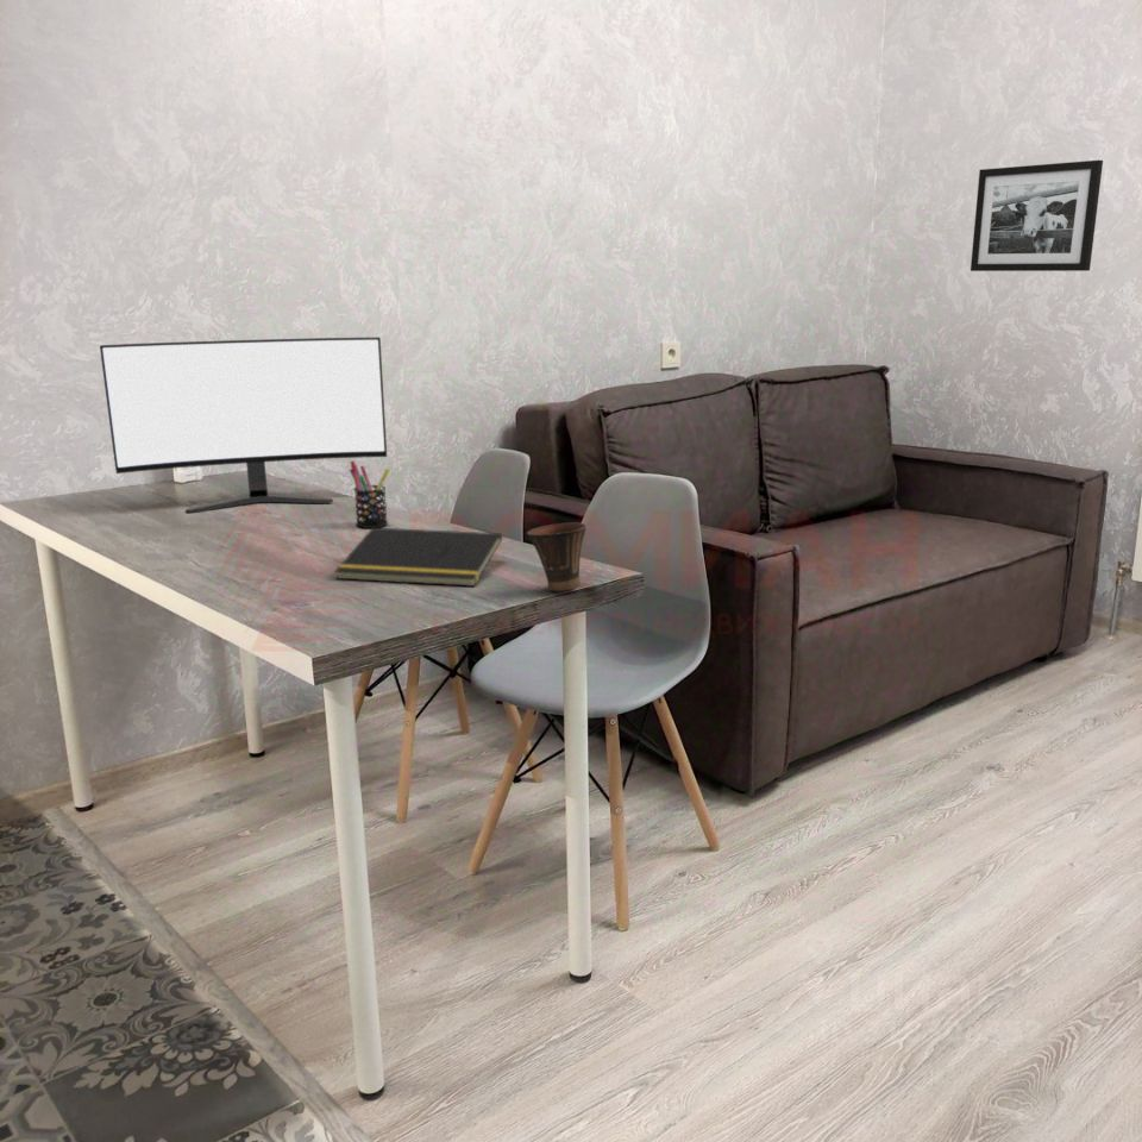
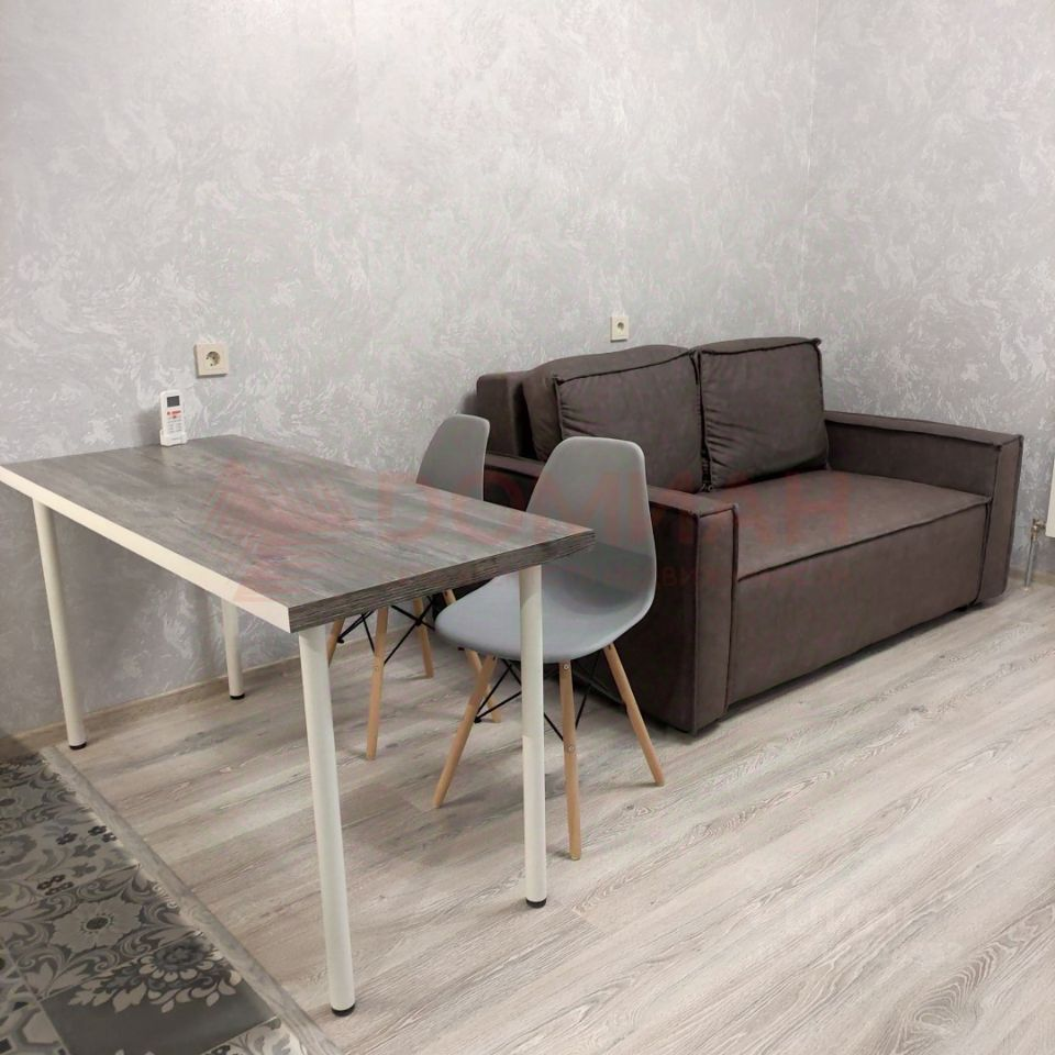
- picture frame (1033, 218)
- monitor (252, 423)
- cup (557, 556)
- notepad (420, 554)
- pen holder (366, 494)
